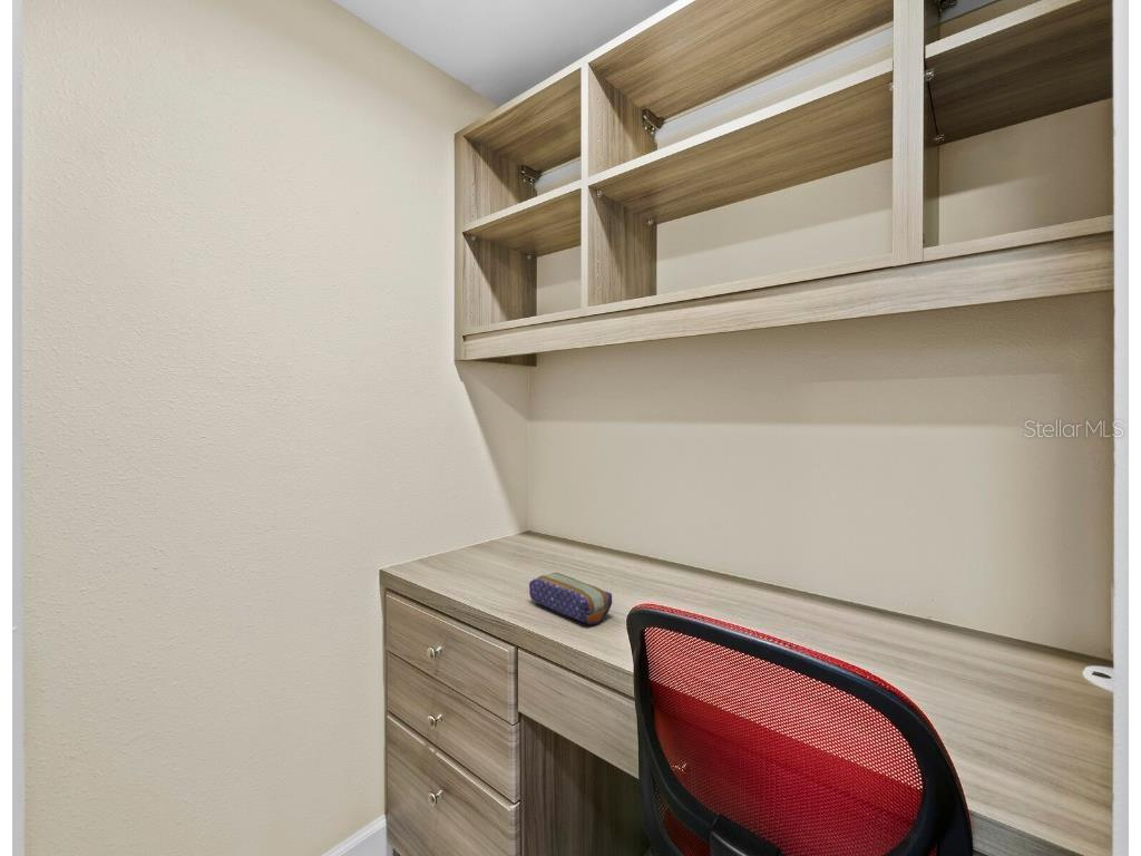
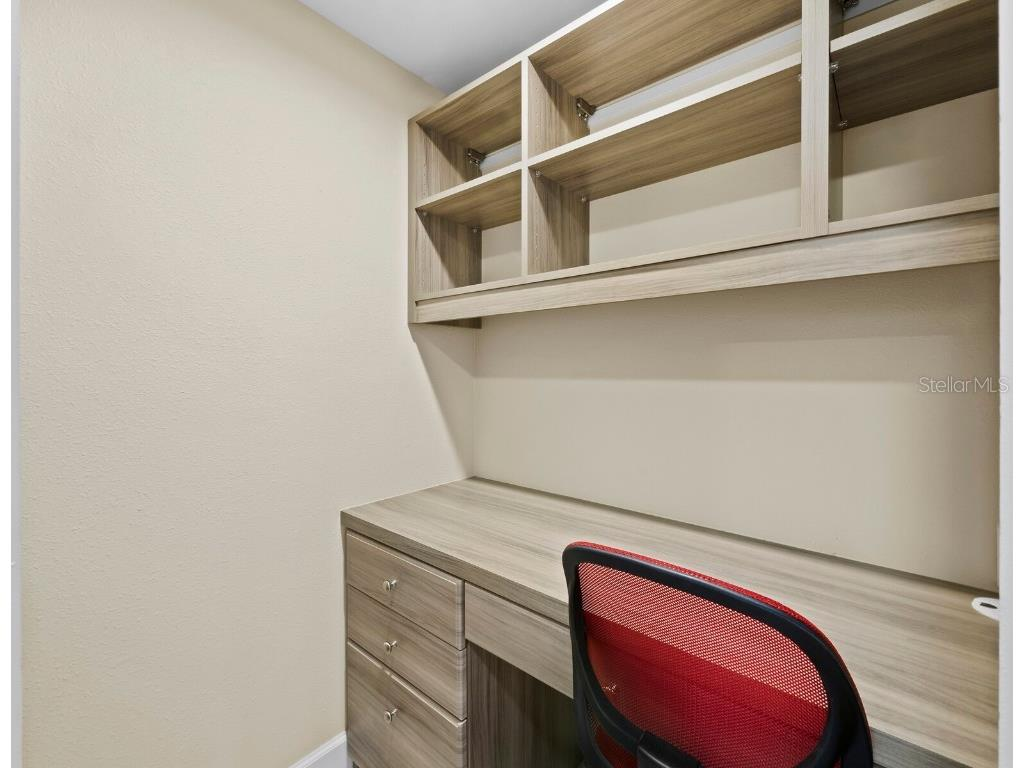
- pencil case (568, 595)
